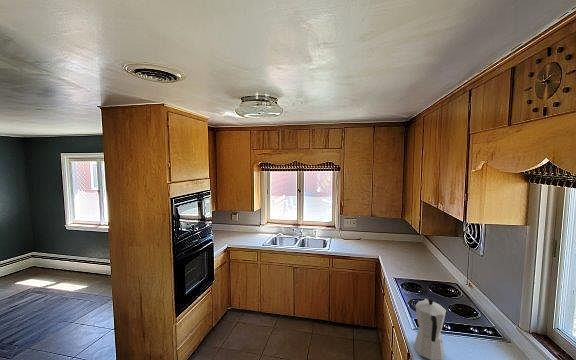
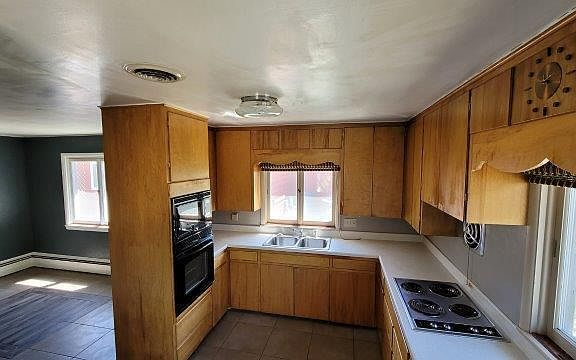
- moka pot (430, 327)
